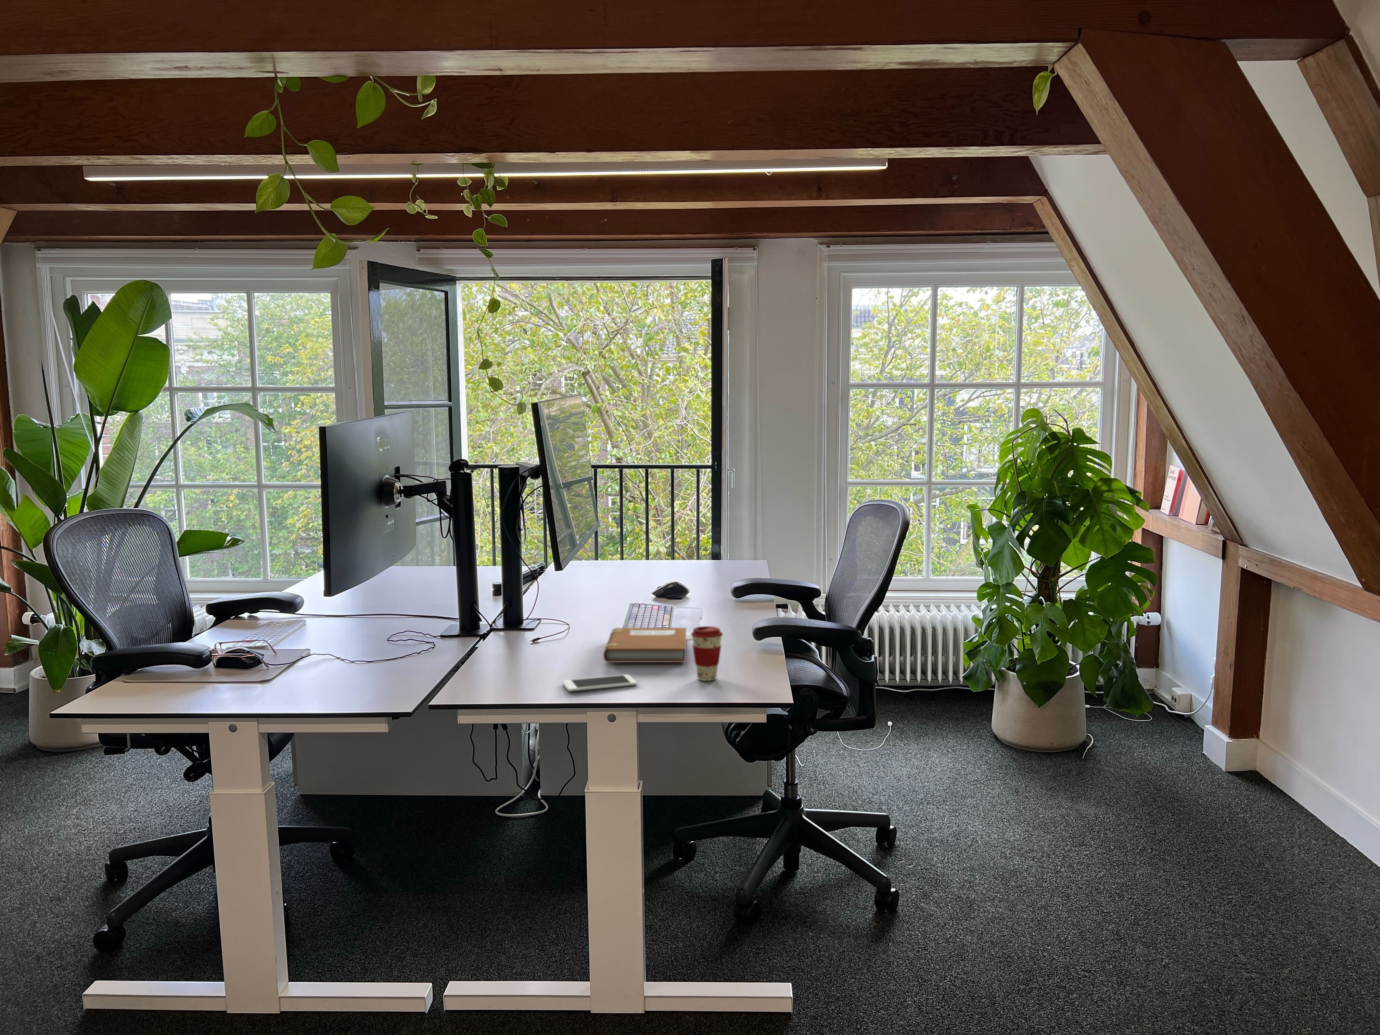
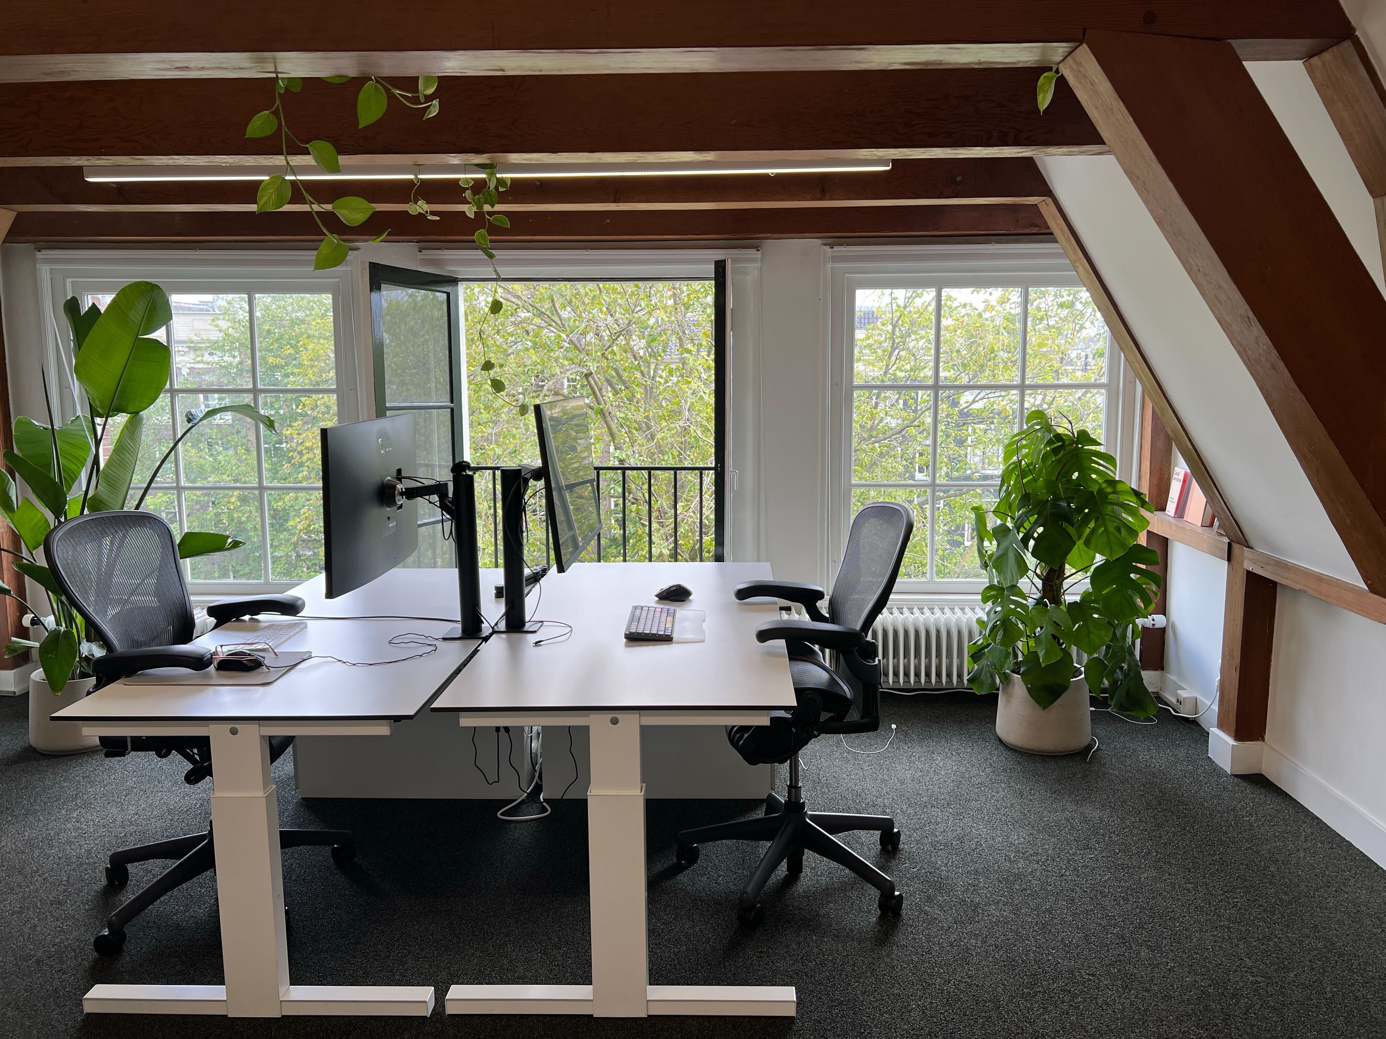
- coffee cup (706, 653)
- cell phone (600, 683)
- notebook (647, 644)
